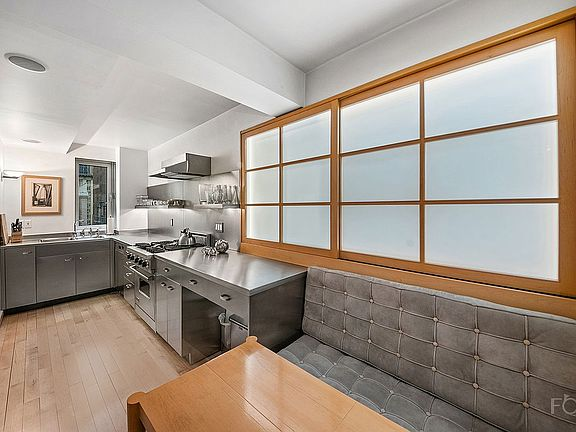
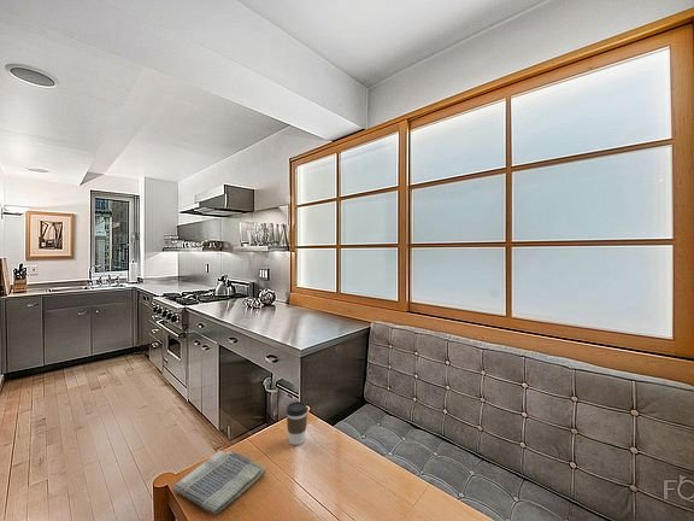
+ dish towel (222, 476)
+ coffee cup (296, 422)
